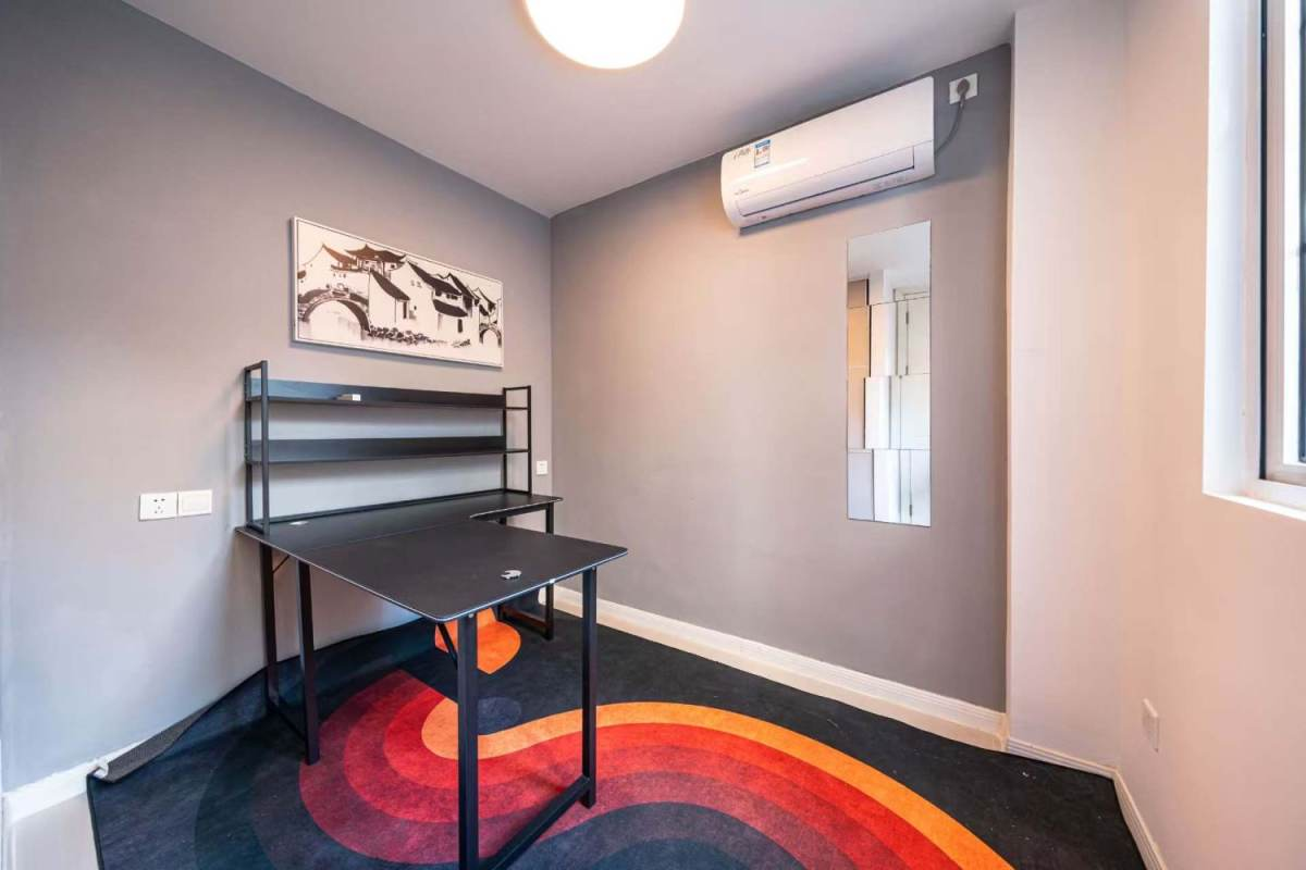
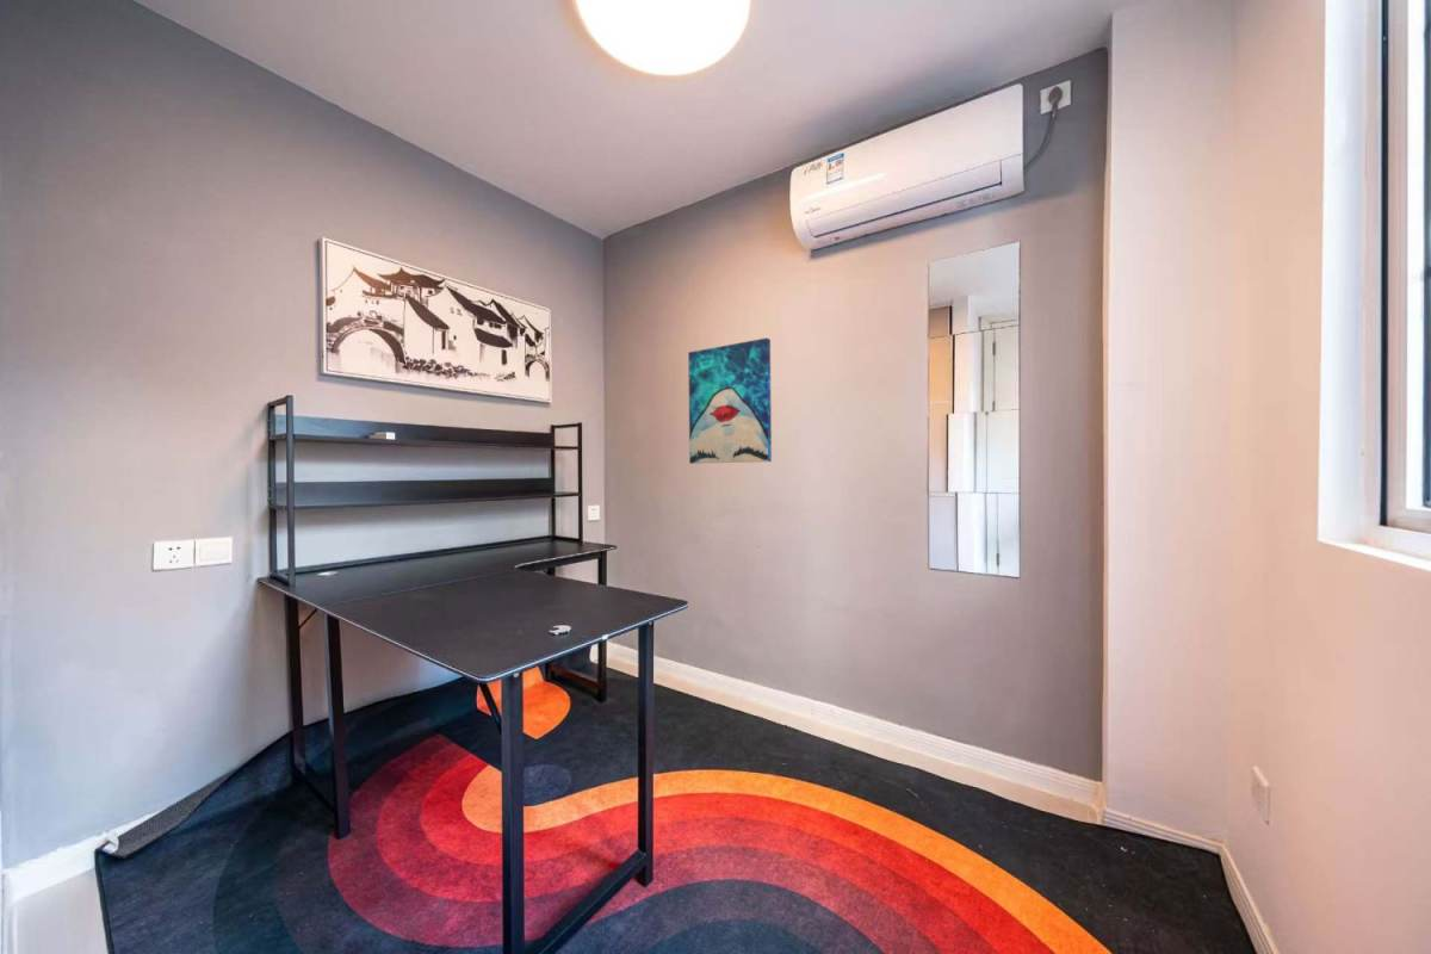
+ wall art (727, 404)
